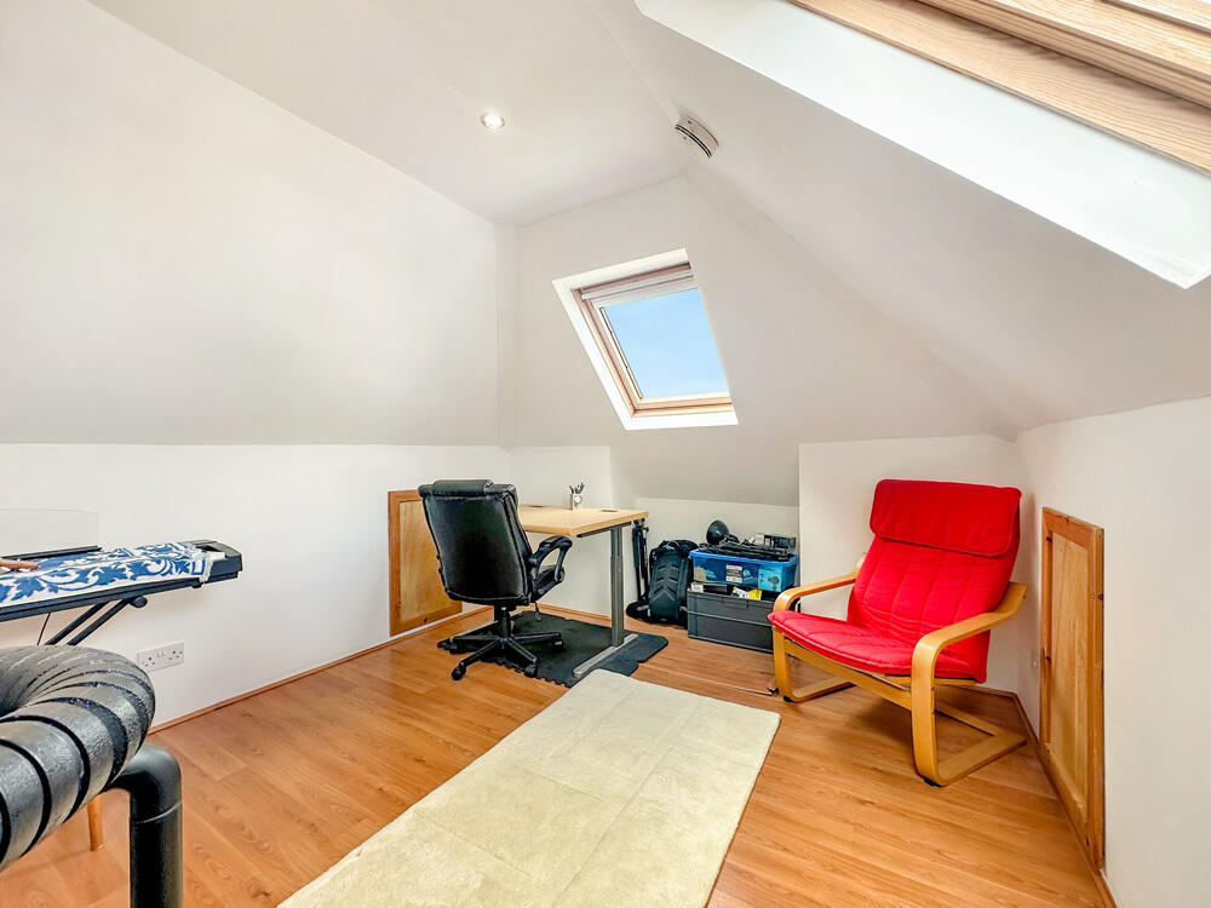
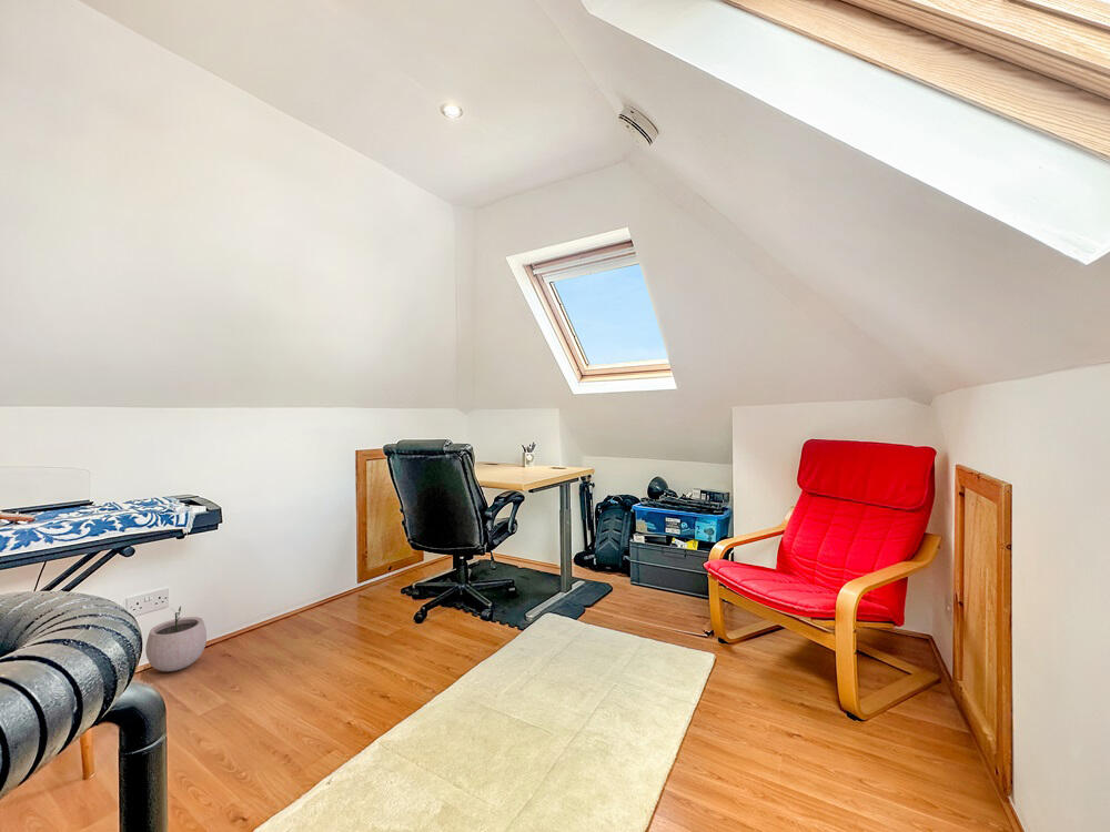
+ plant pot (176, 637)
